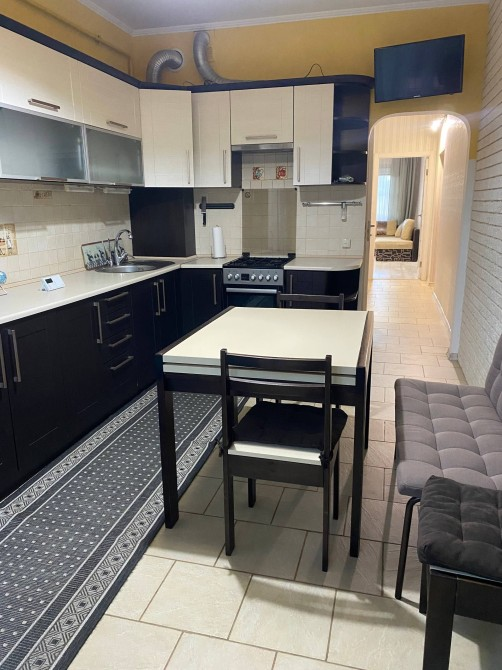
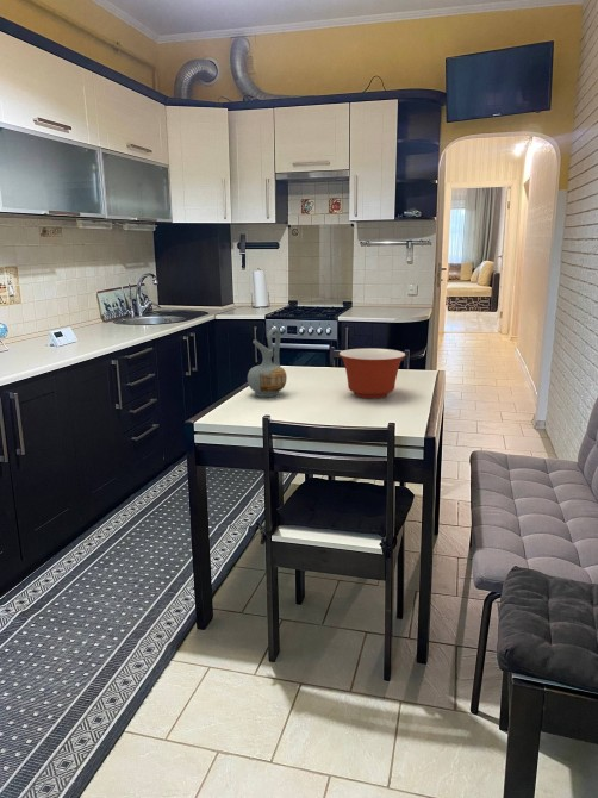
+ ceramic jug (267, 362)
+ mixing bowl (370, 374)
